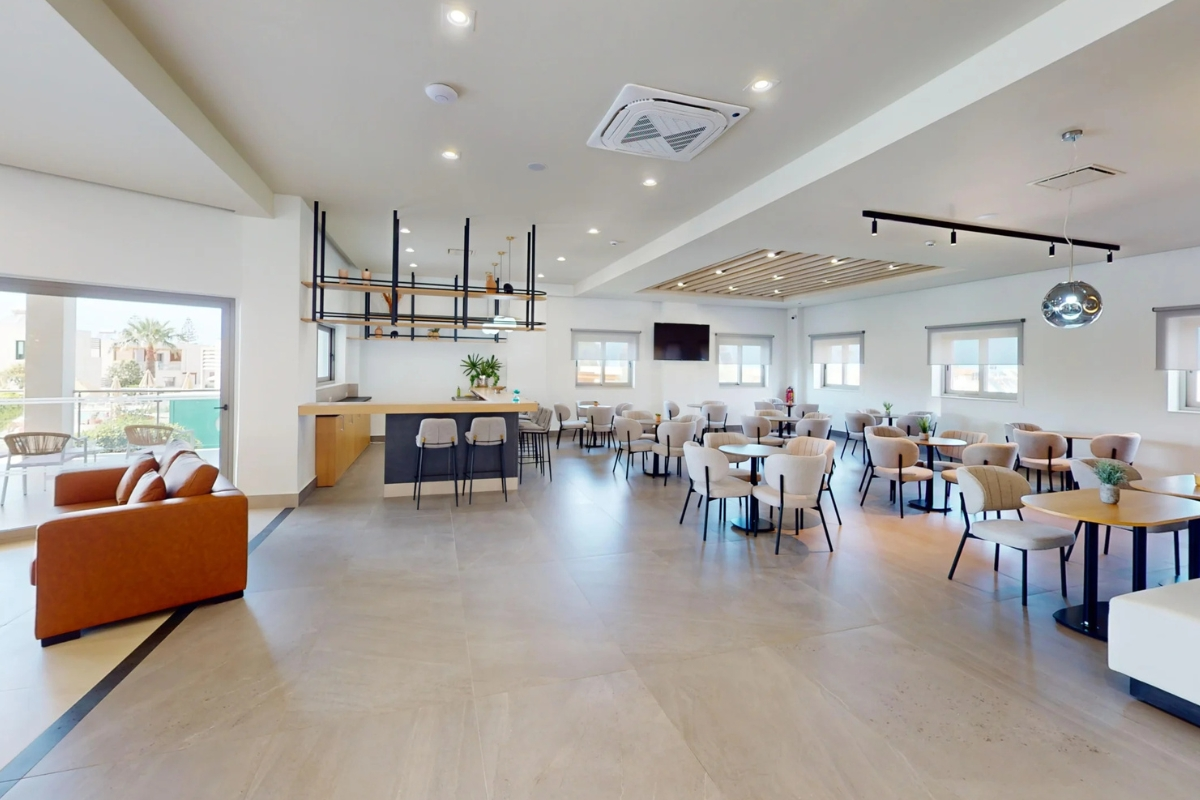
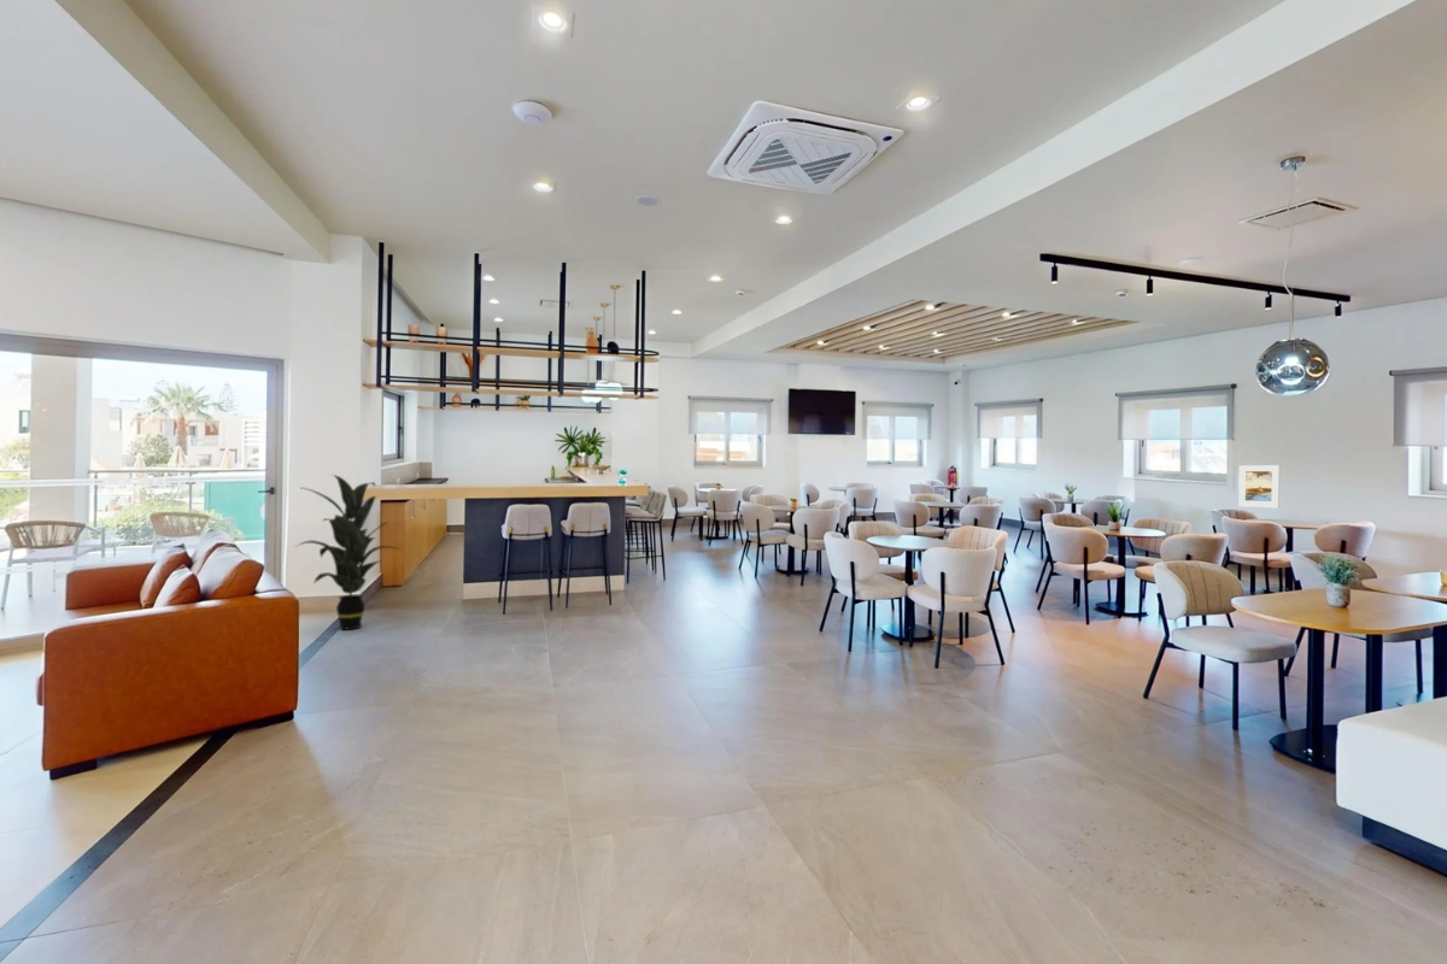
+ indoor plant (344, 551)
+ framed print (1258, 486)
